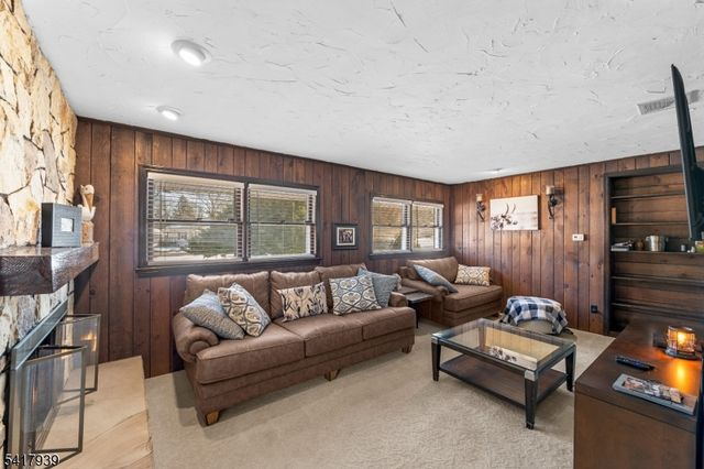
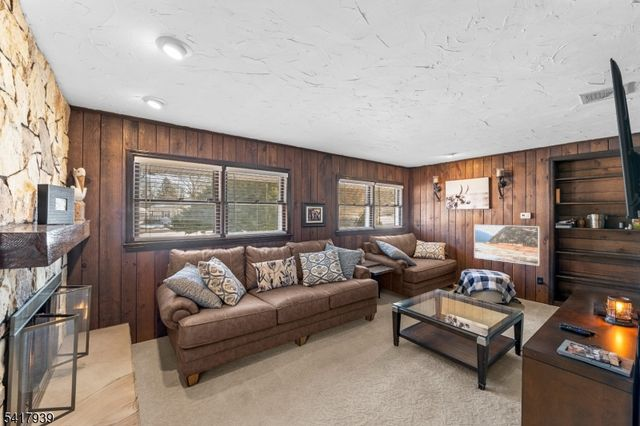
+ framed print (504, 243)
